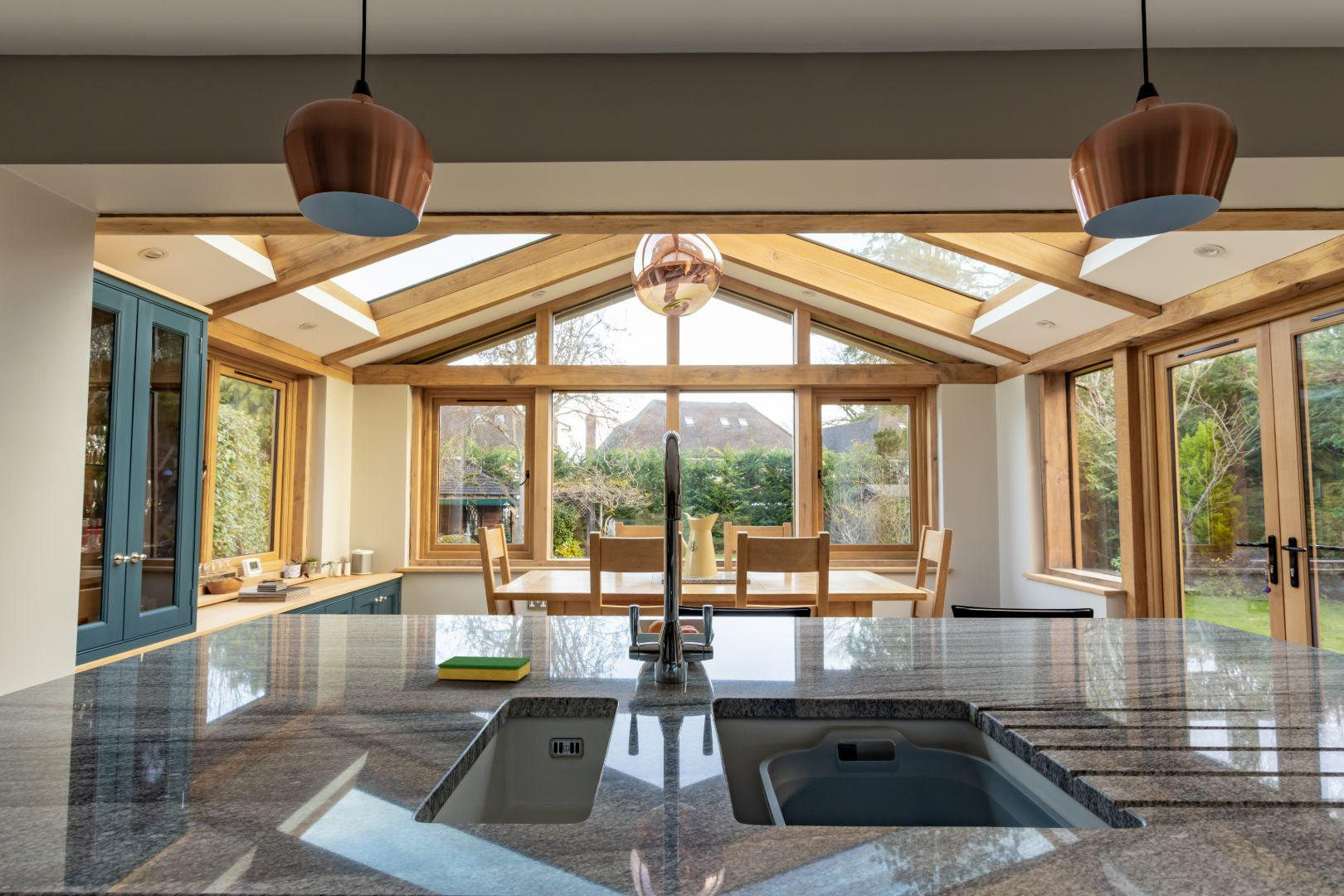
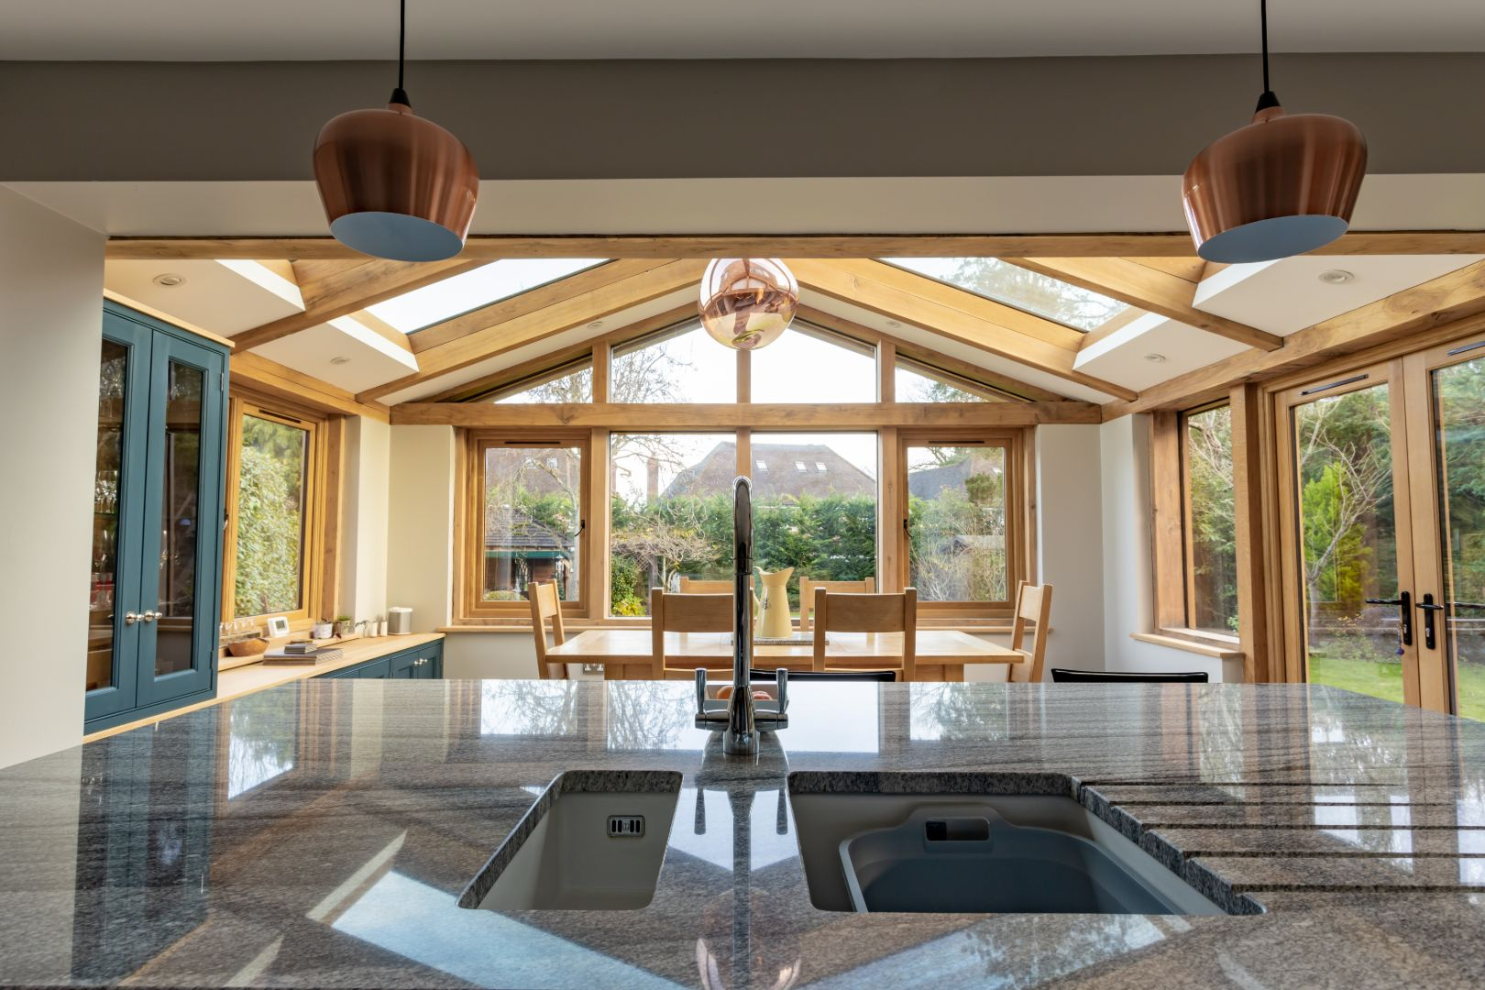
- dish sponge (485, 668)
